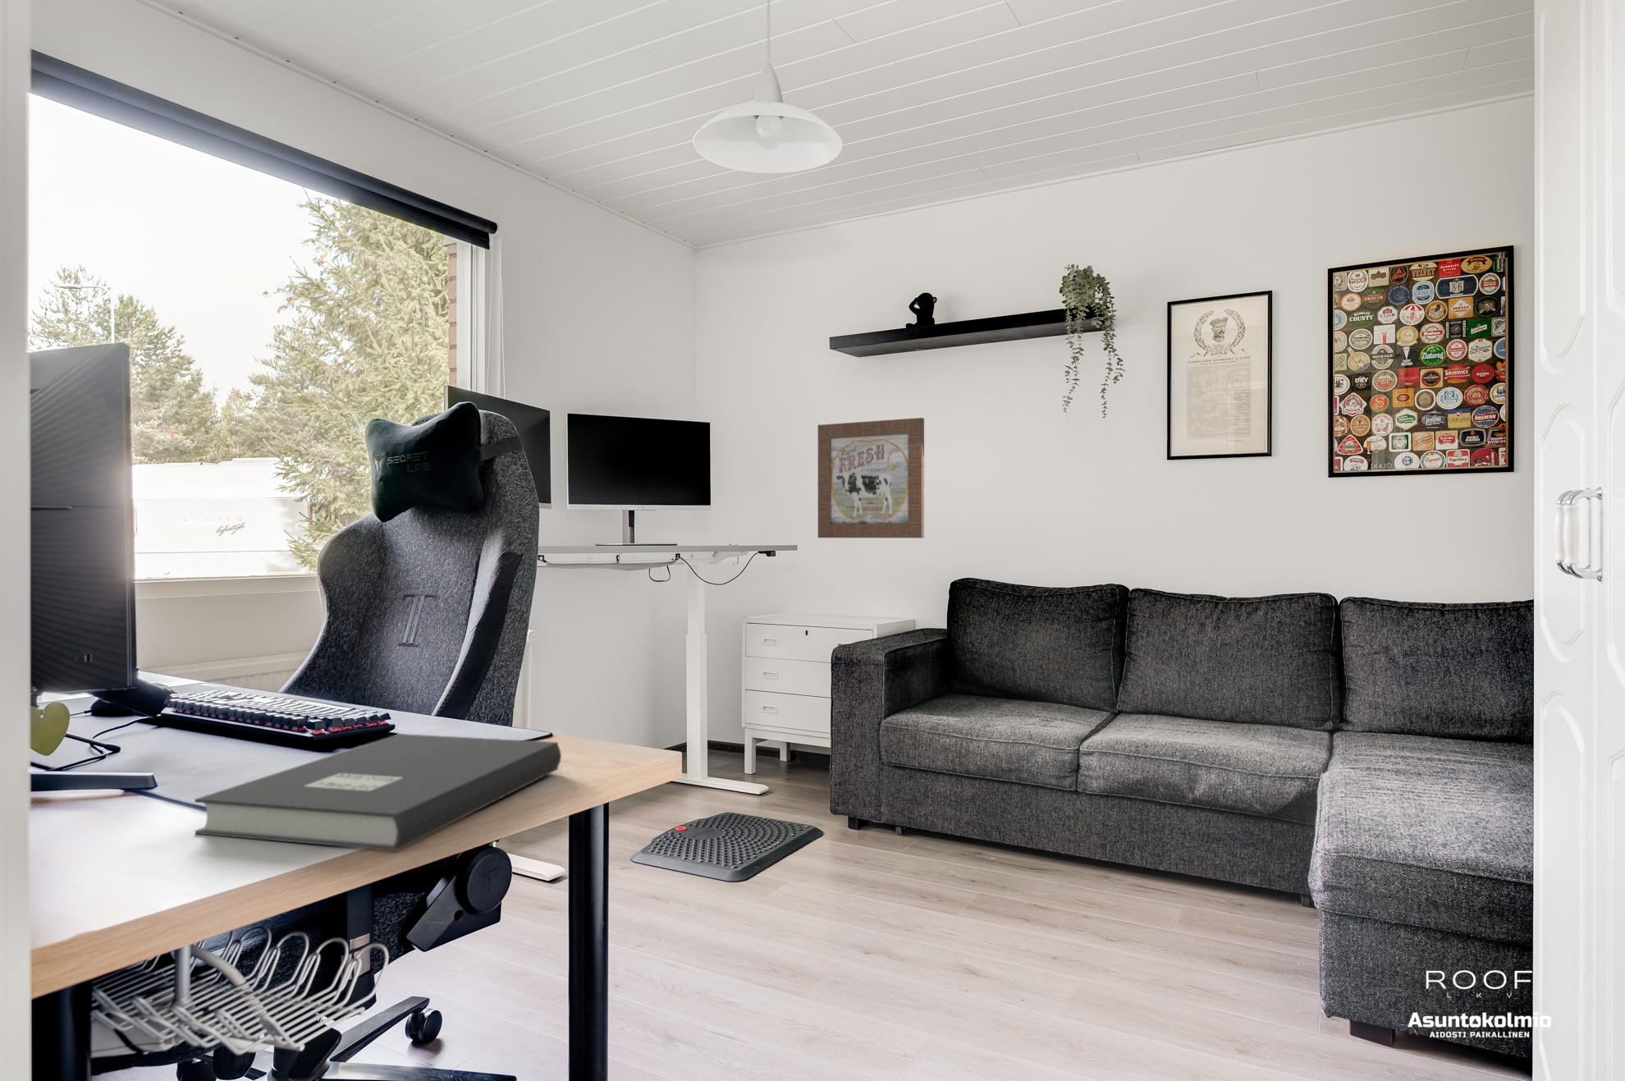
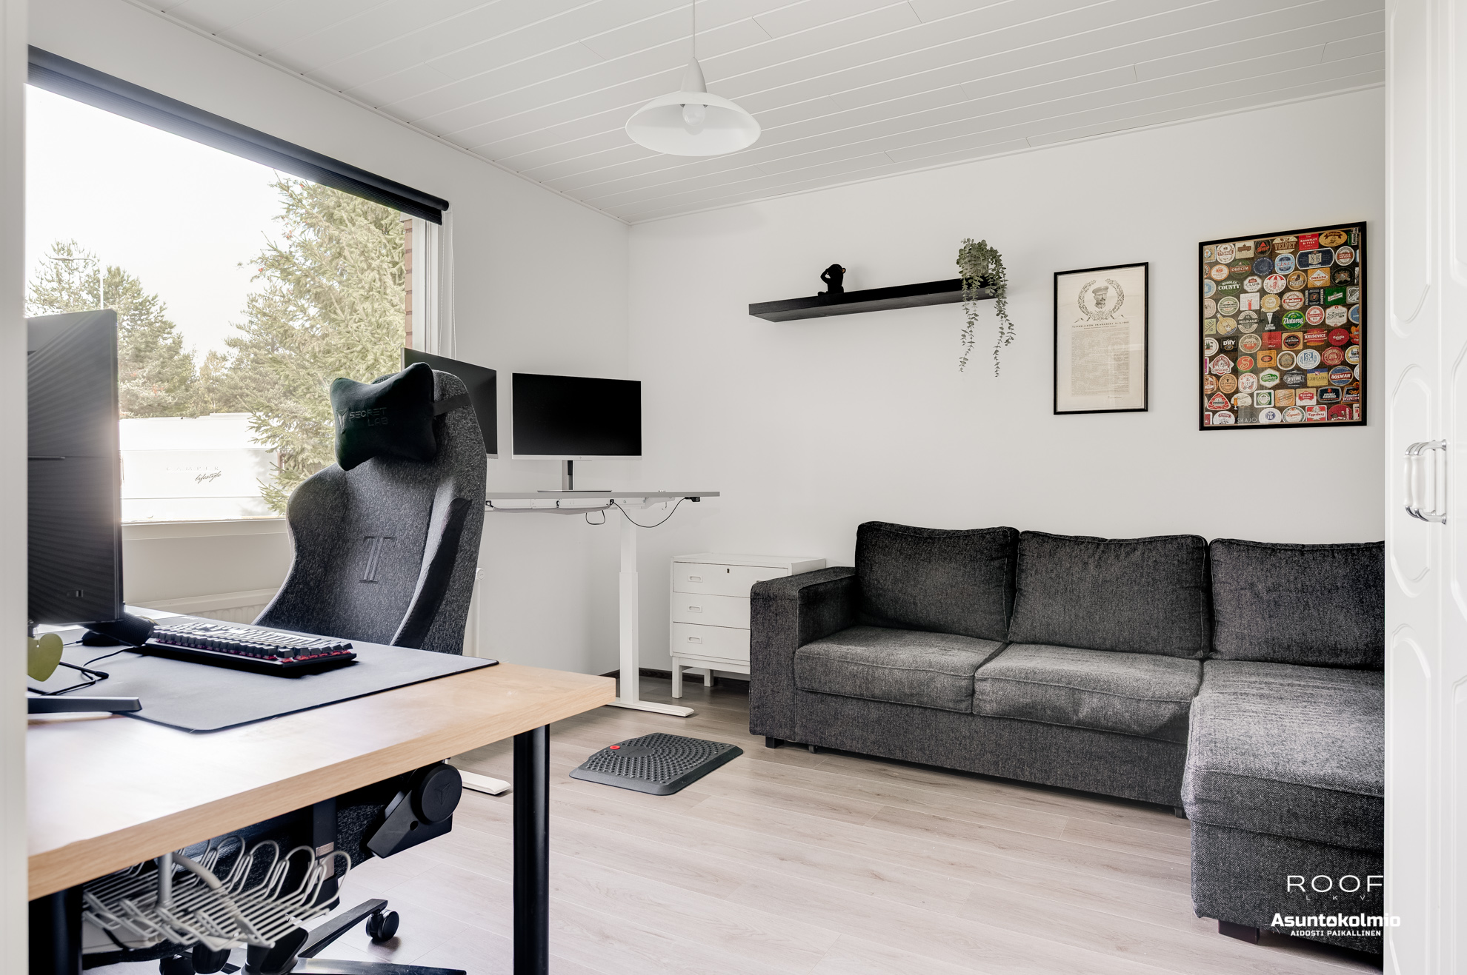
- book (399, 782)
- wall art (869, 479)
